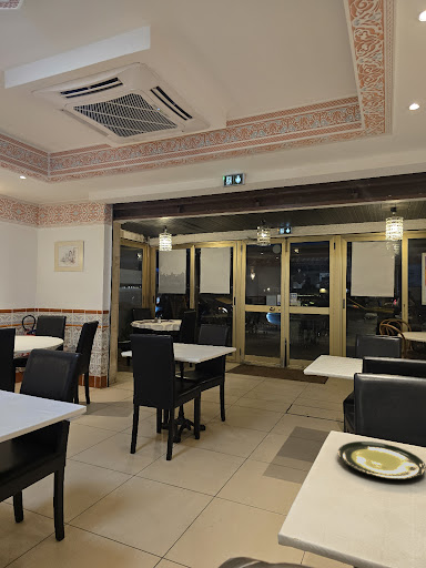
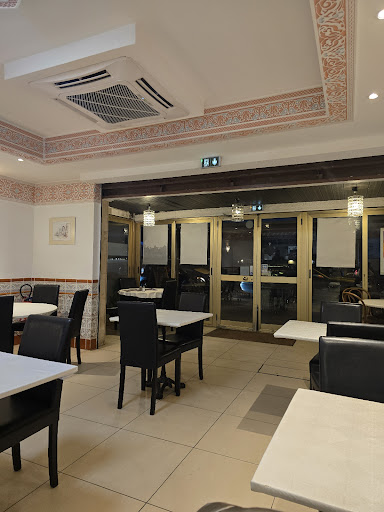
- plate (379, 460)
